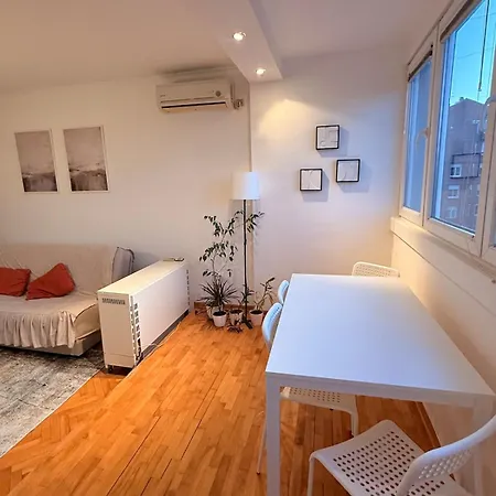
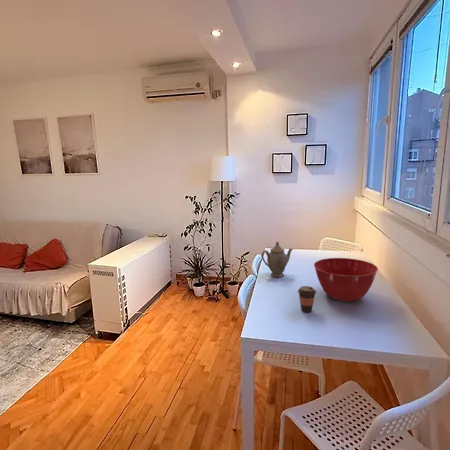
+ chinaware (277, 258)
+ coffee cup (306, 299)
+ mixing bowl (344, 280)
